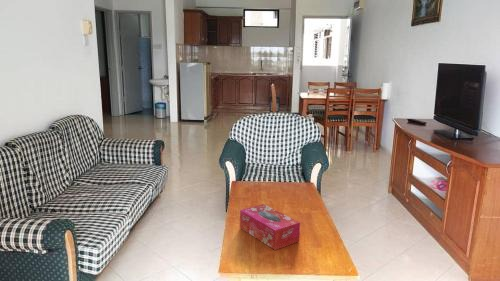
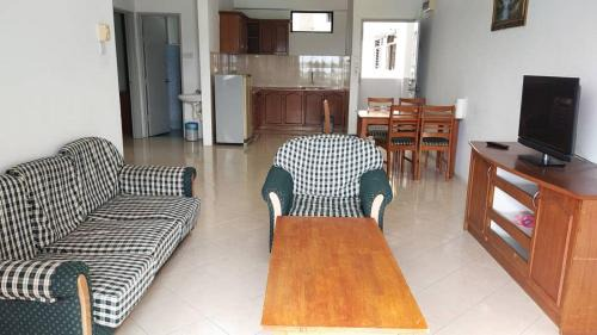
- tissue box (268, 225)
